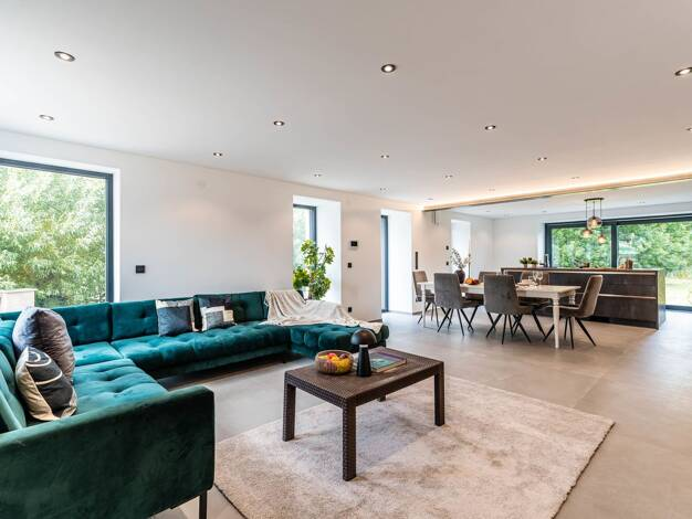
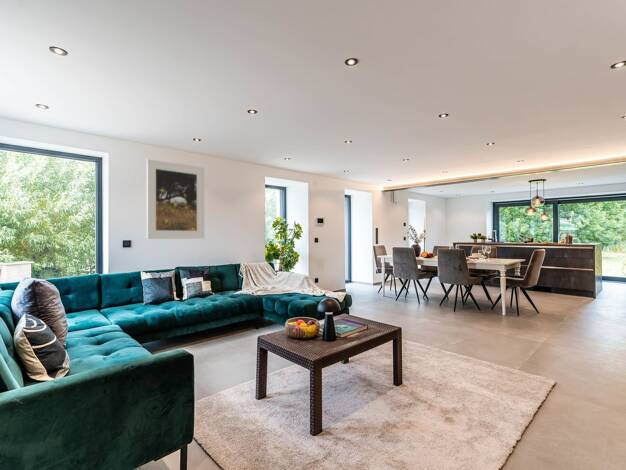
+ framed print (177, 201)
